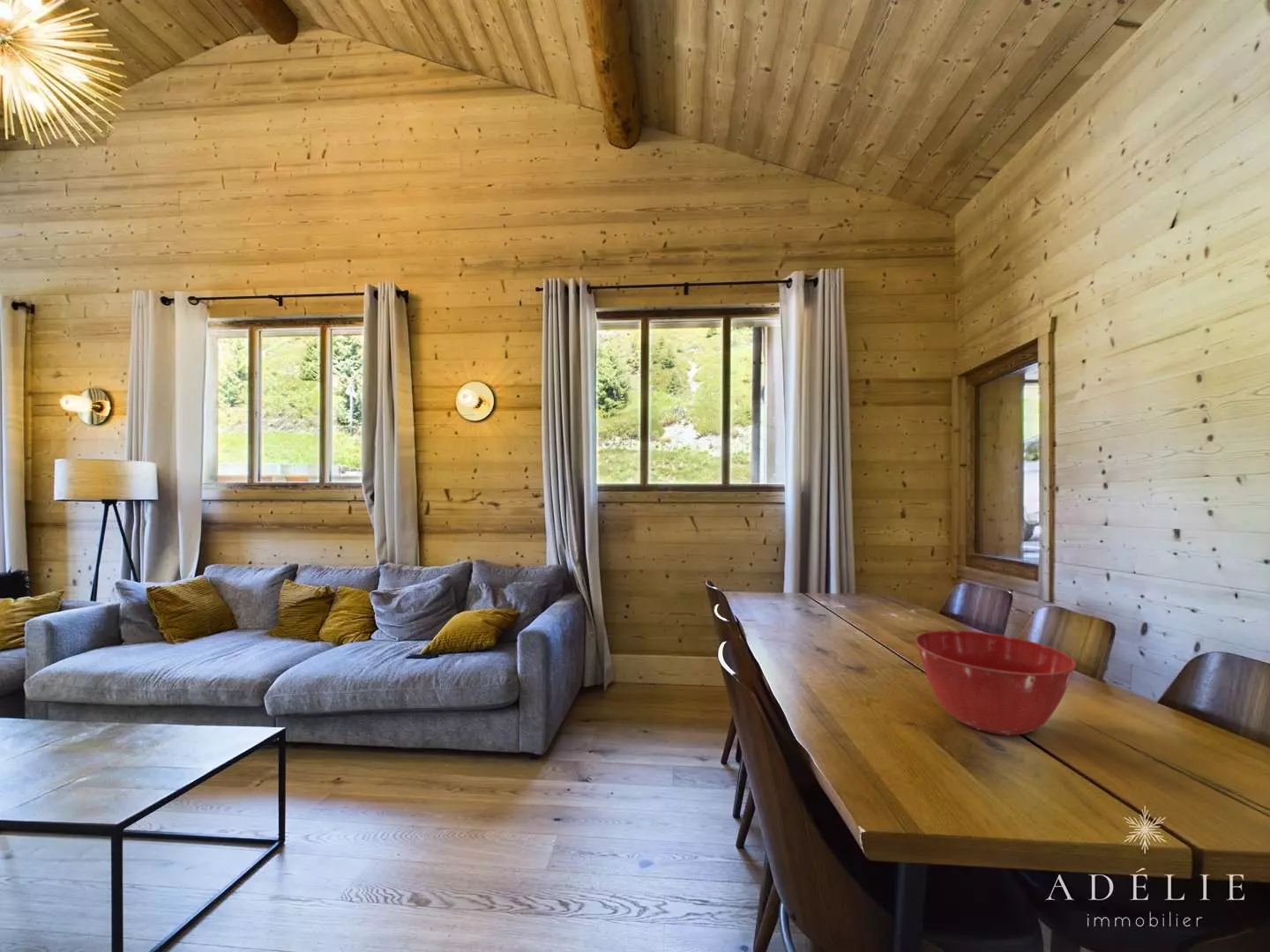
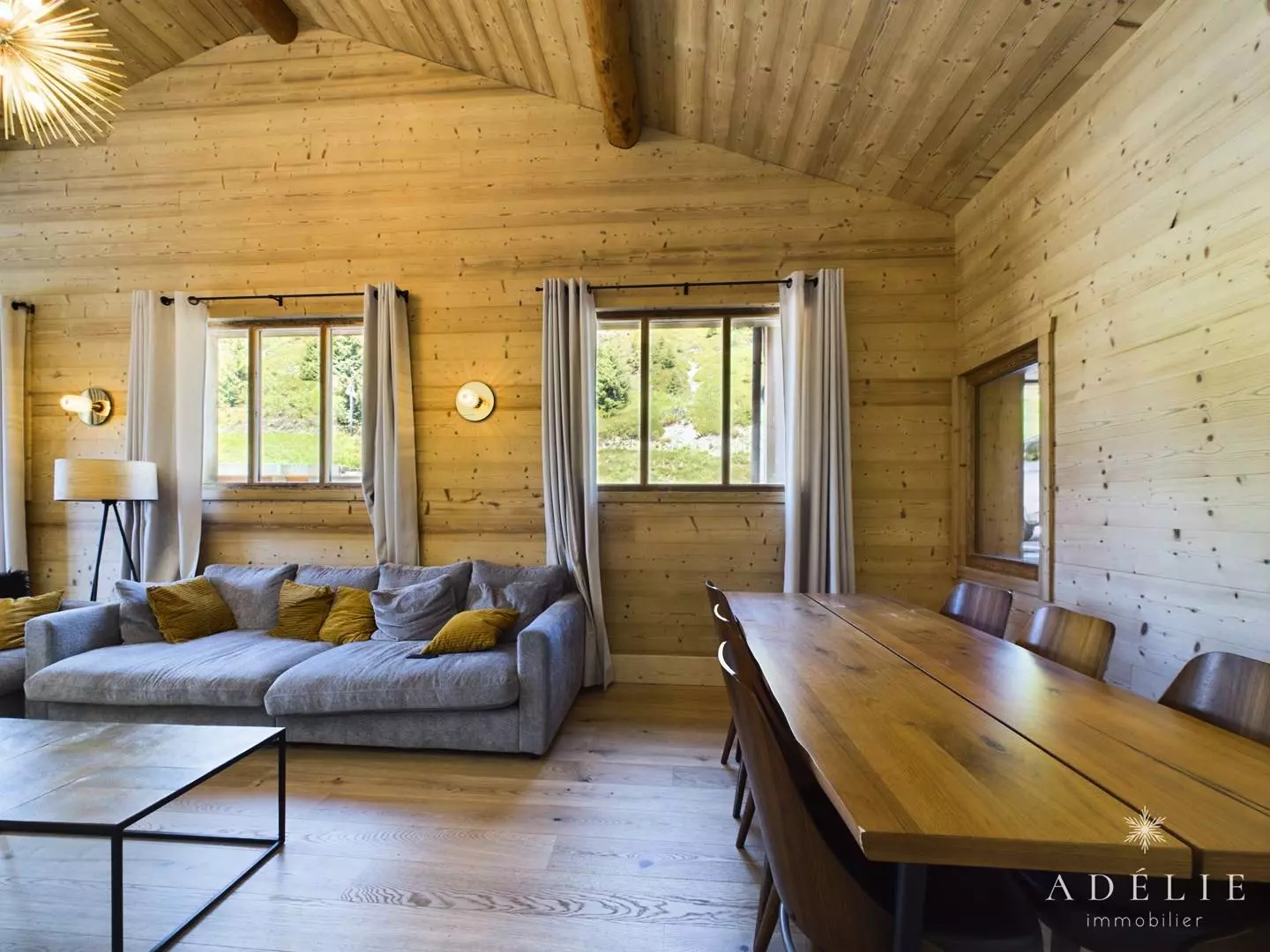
- mixing bowl (990, 684)
